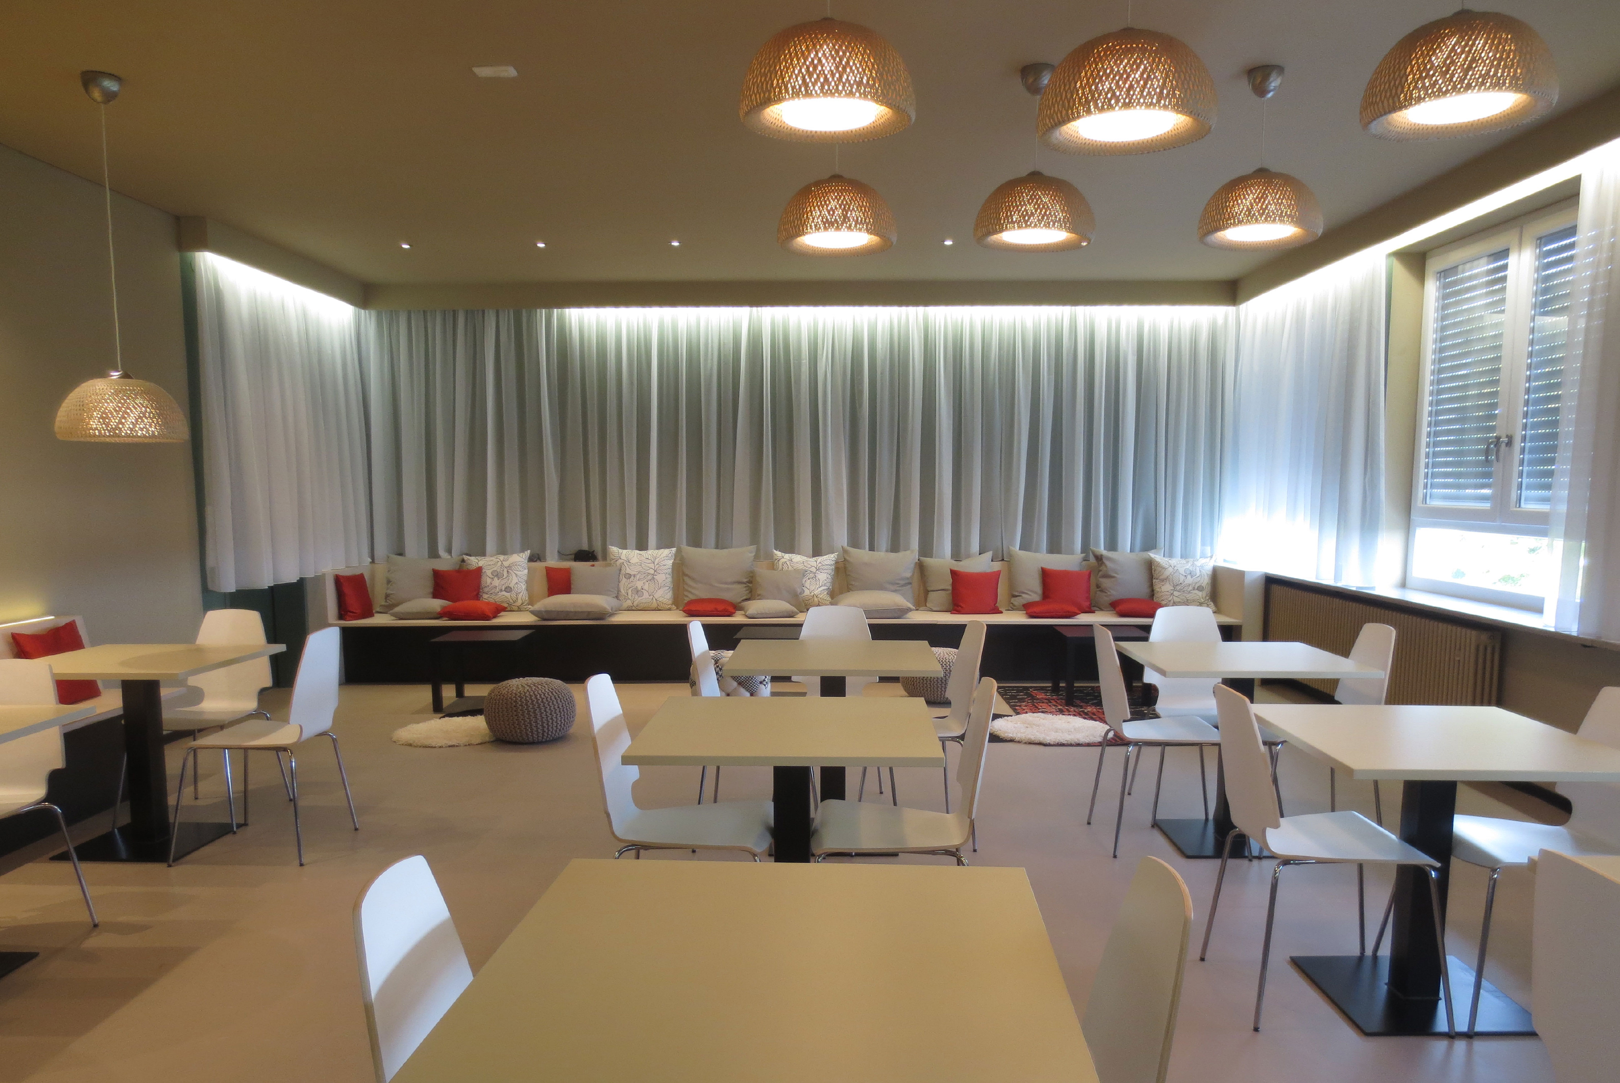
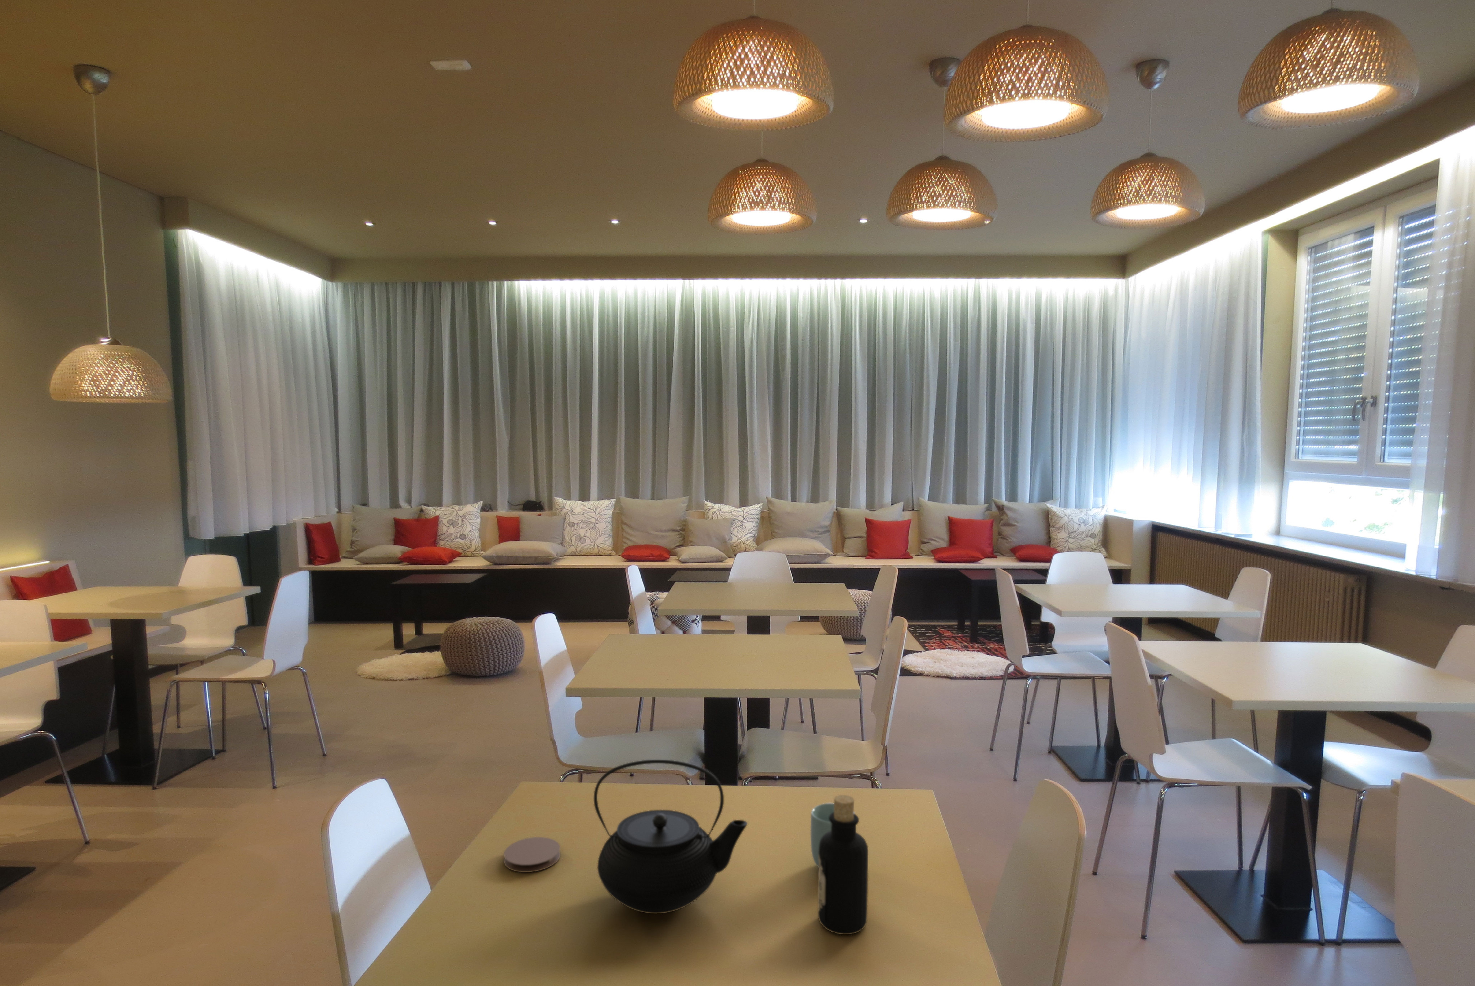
+ teapot (670, 829)
+ cup (828, 832)
+ bottle (843, 861)
+ coaster (533, 854)
